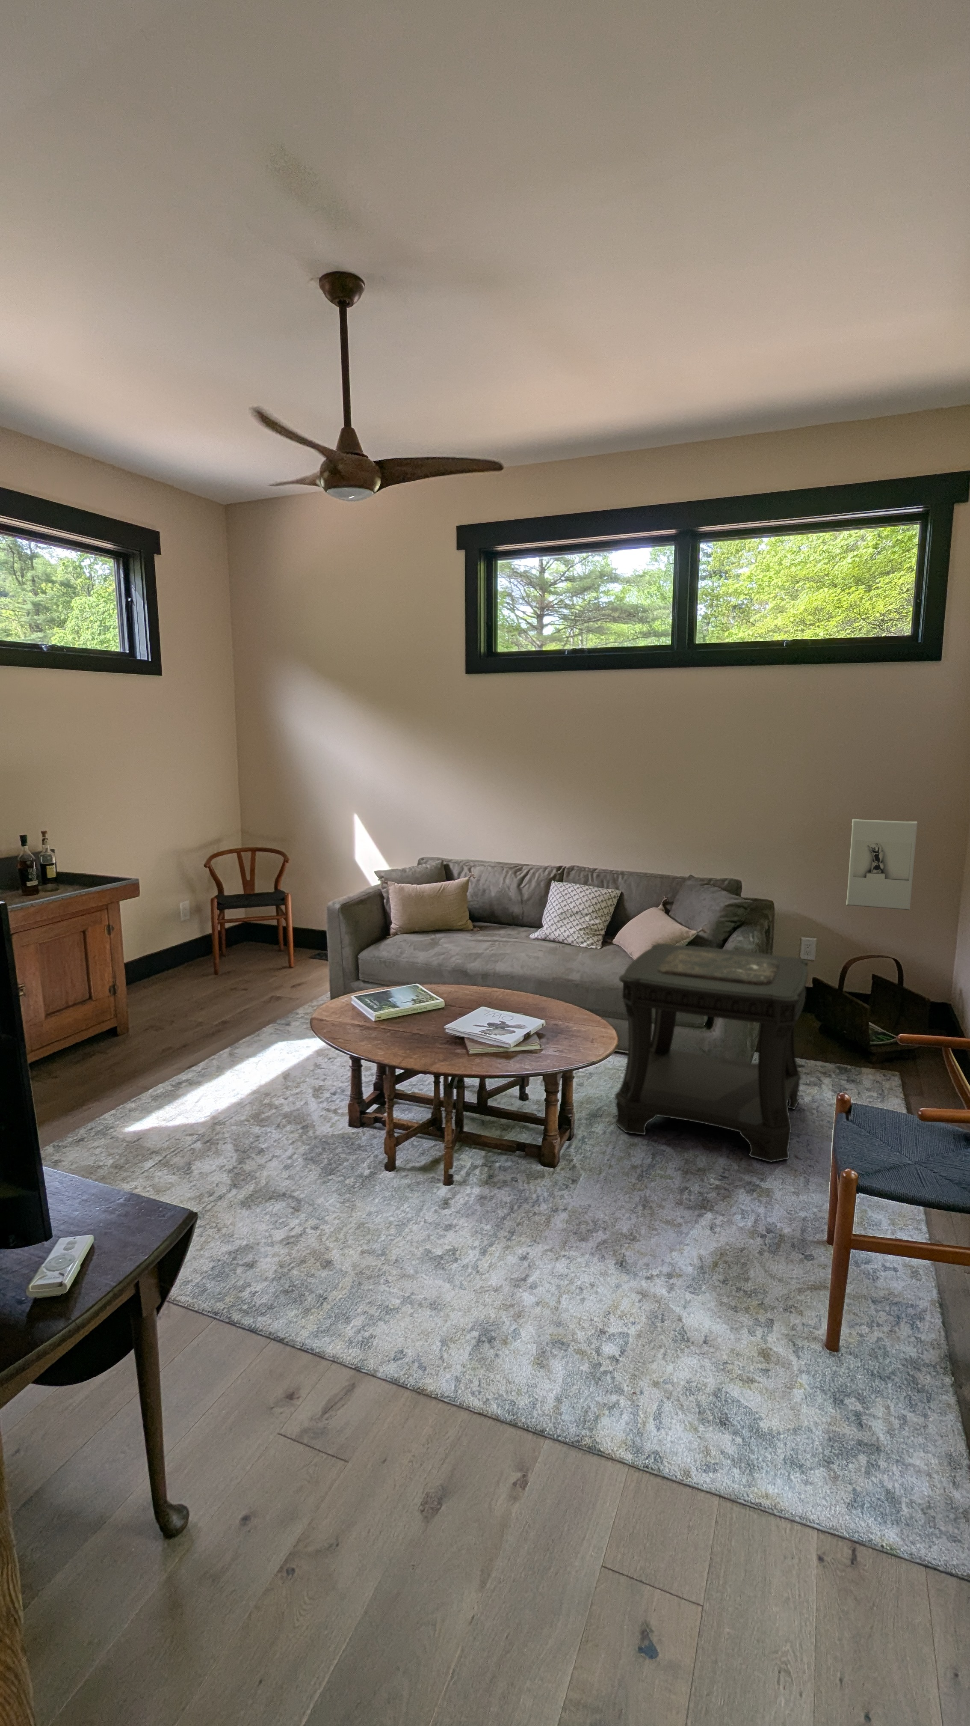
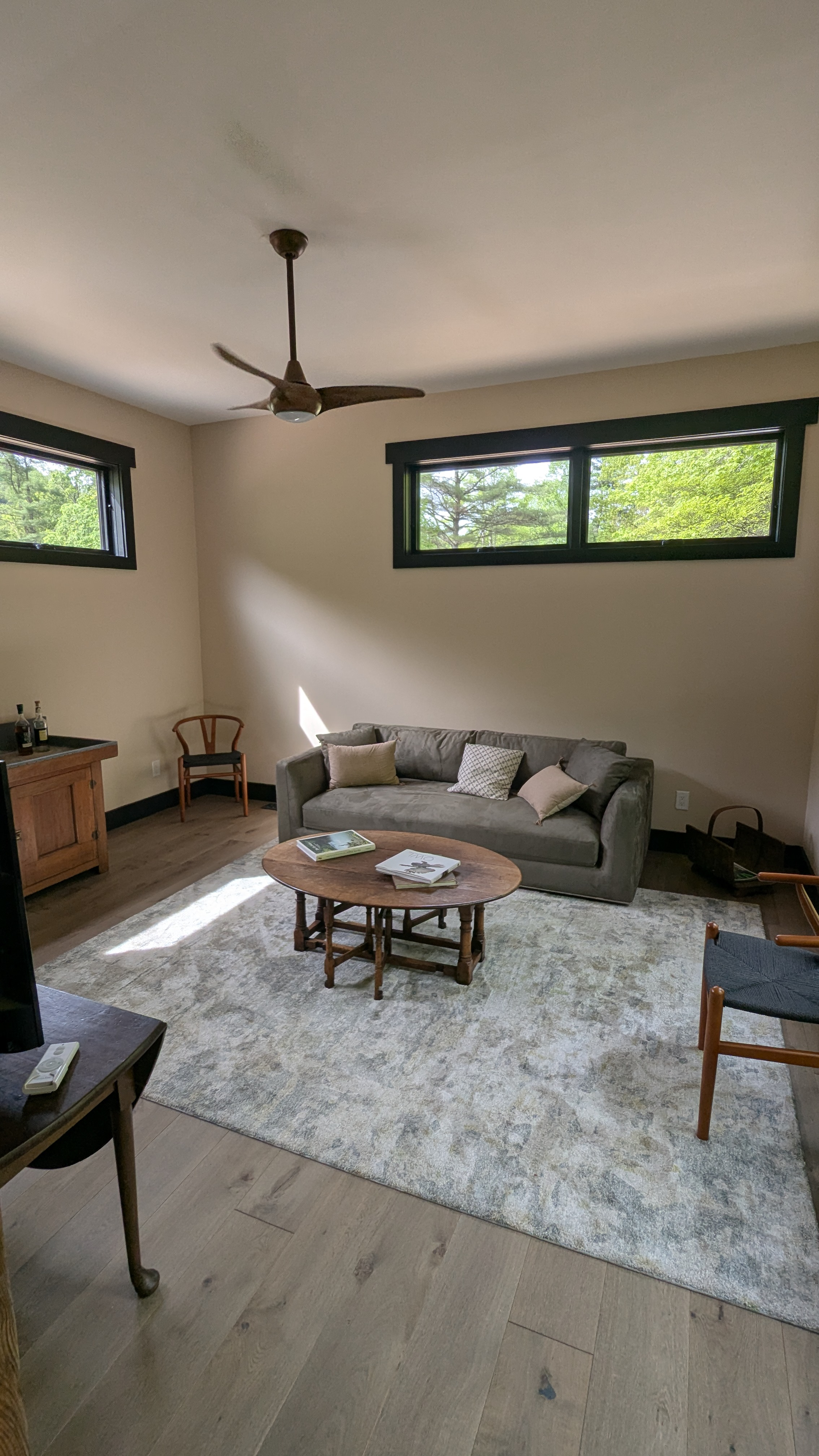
- side table (711, 1057)
- wall sculpture (881, 864)
